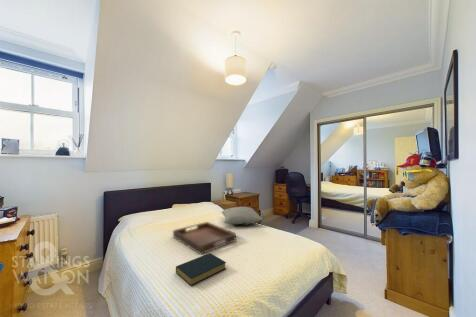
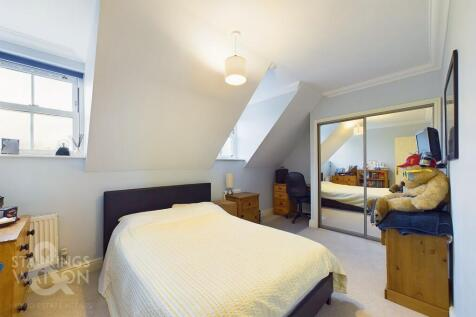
- serving tray (204, 235)
- pillow (240, 215)
- hardback book (201, 267)
